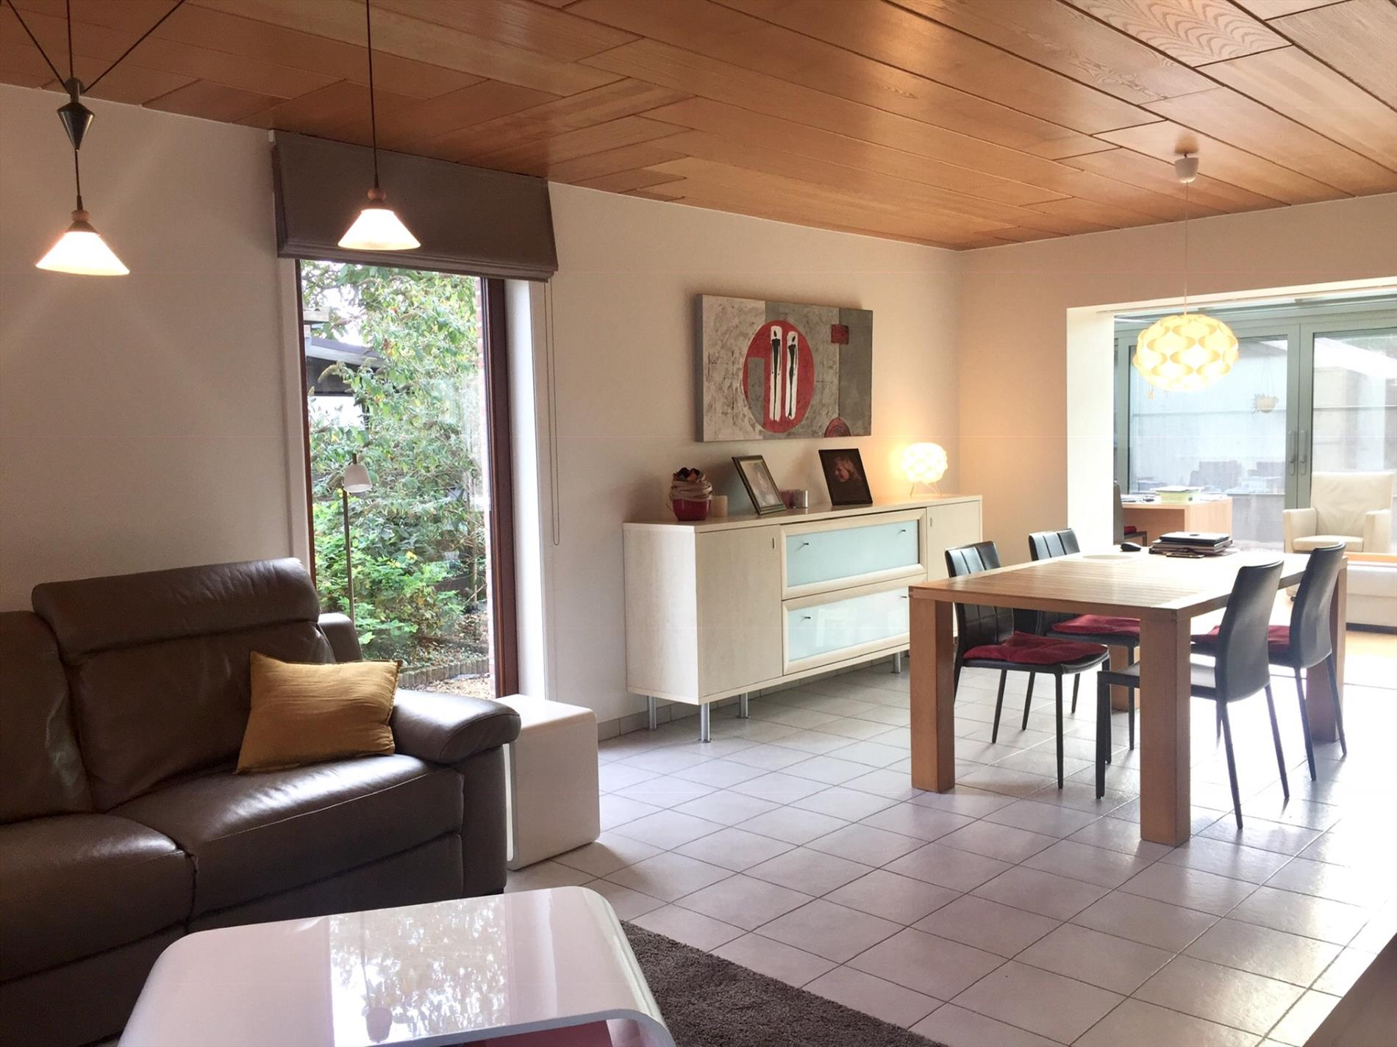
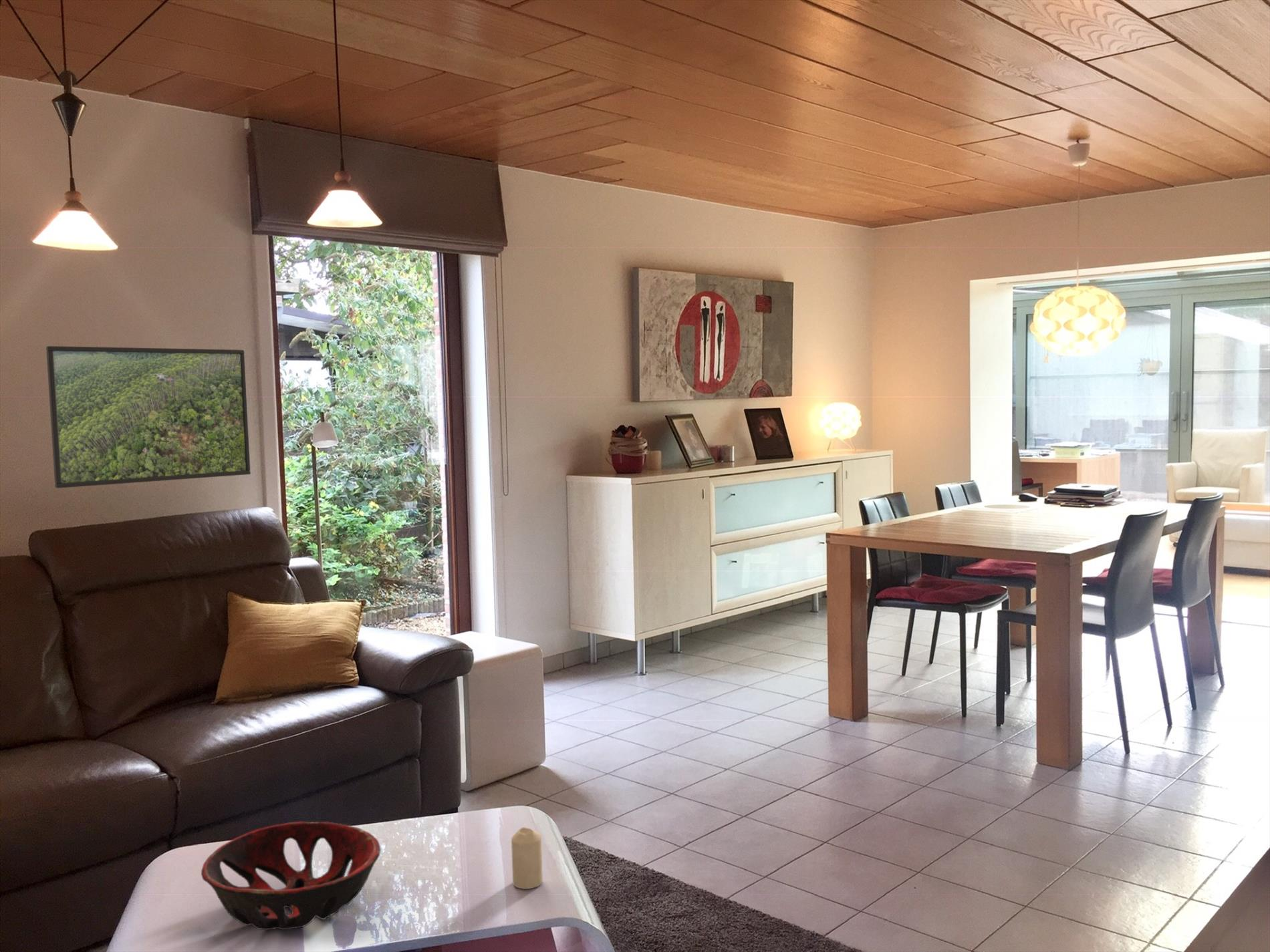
+ decorative bowl (294, 880)
+ candle (527, 856)
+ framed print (155, 414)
